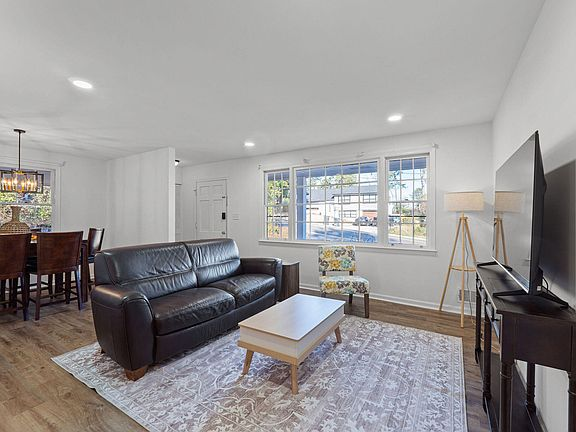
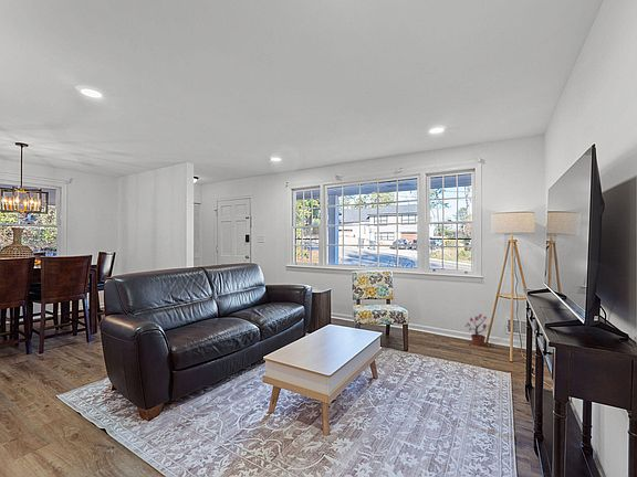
+ potted plant (477, 329)
